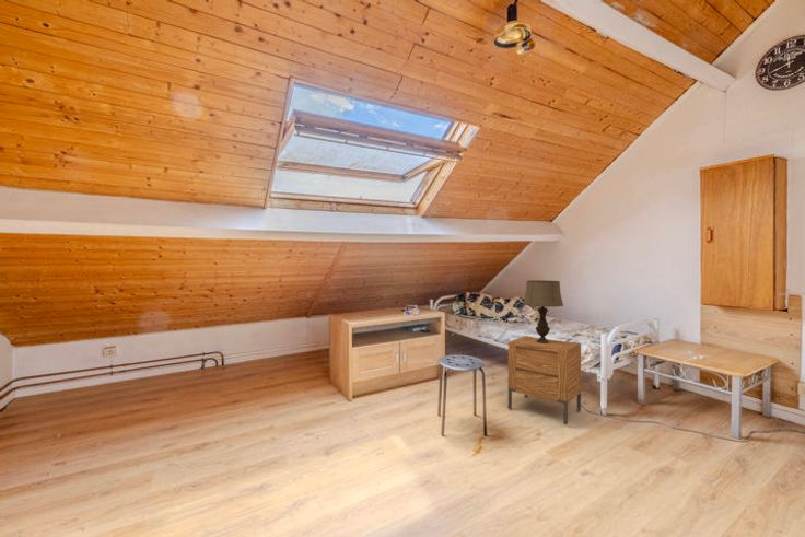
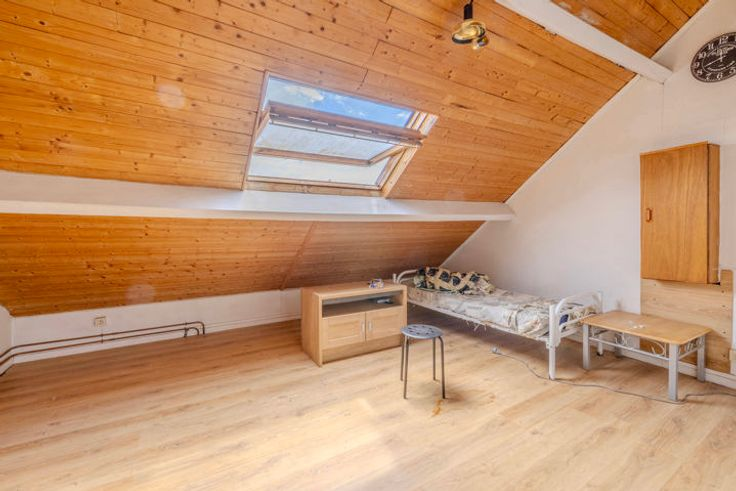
- nightstand (544, 376)
- table lamp (542, 311)
